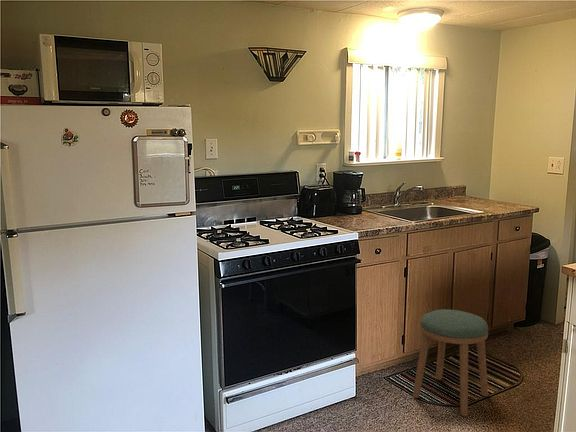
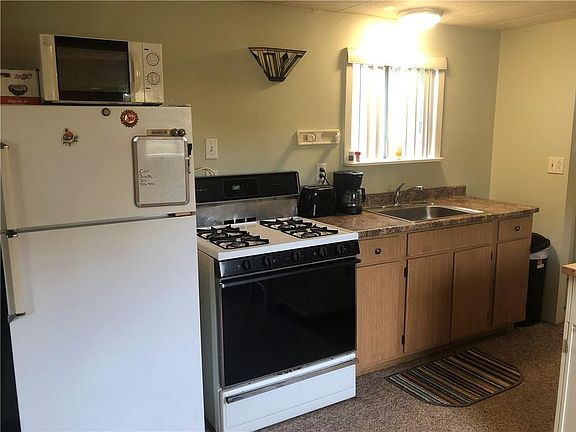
- stool (444, 354)
